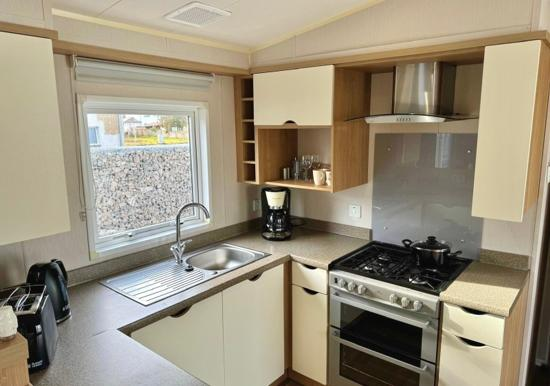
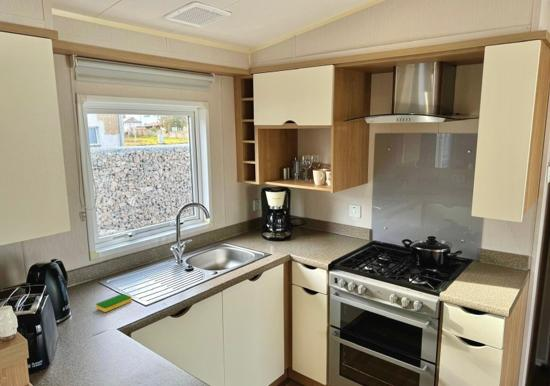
+ dish sponge (114, 302)
